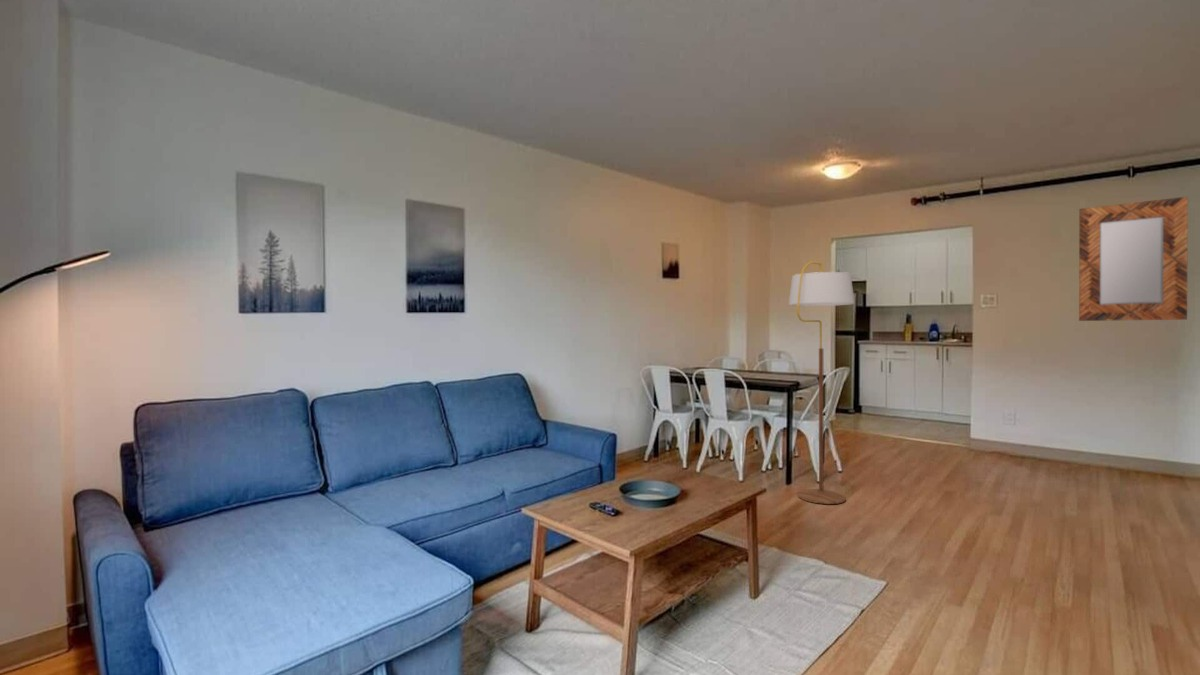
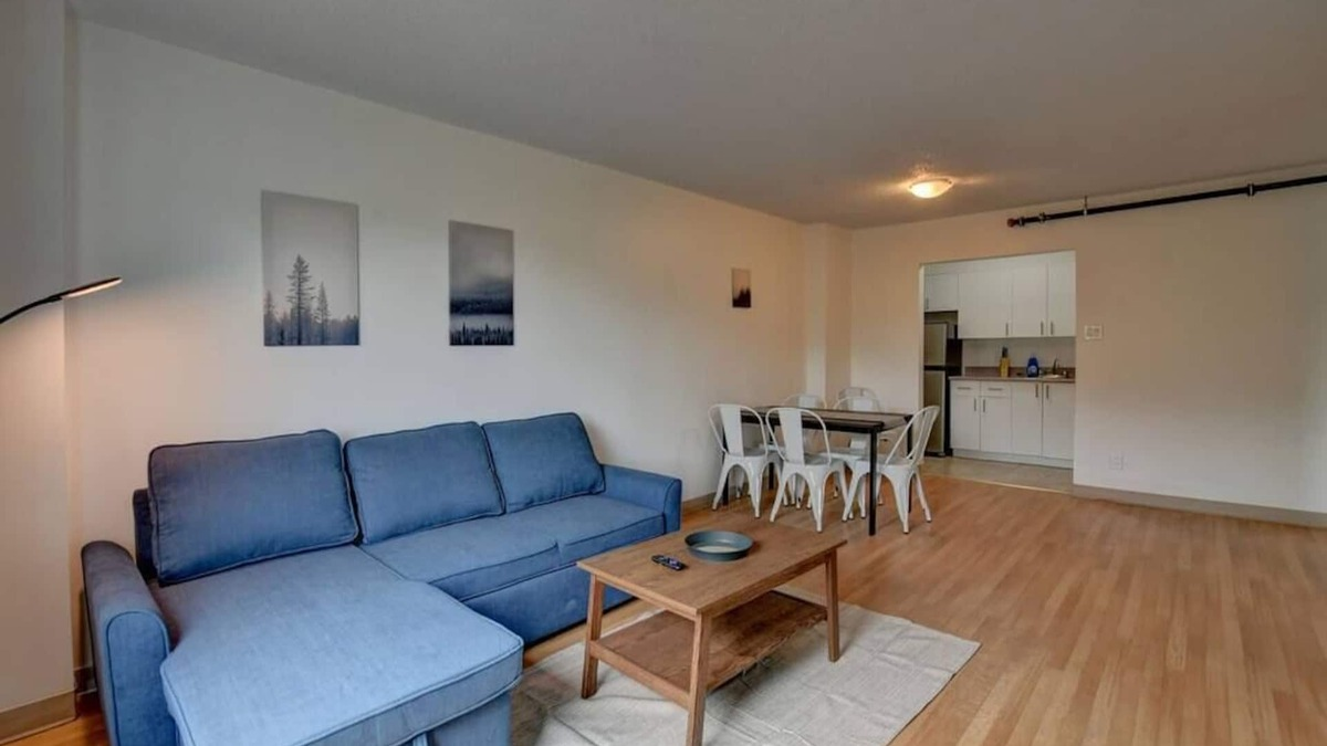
- home mirror (1130, 261)
- floor lamp (819, 380)
